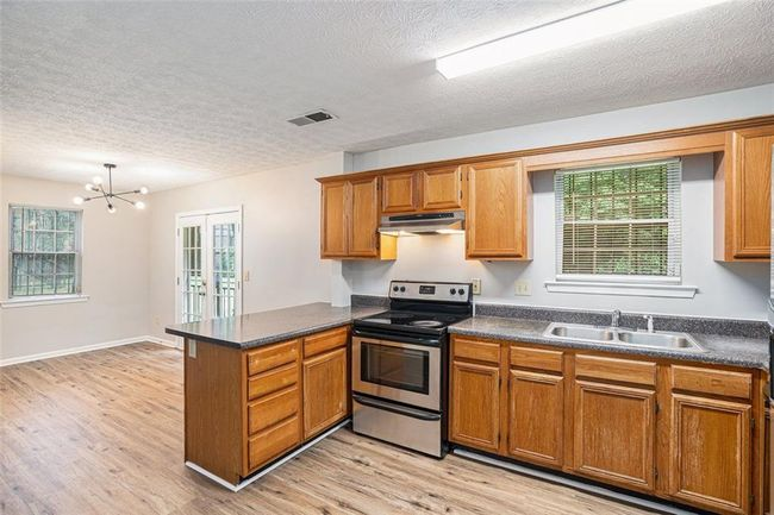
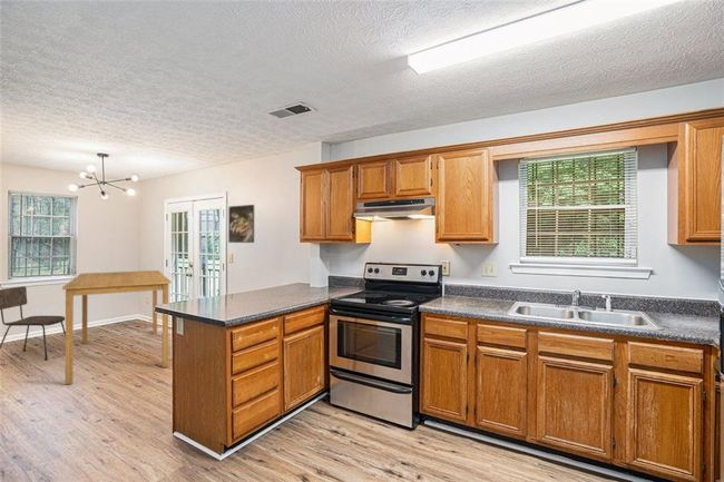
+ dining chair (33, 322)
+ dining table (120, 292)
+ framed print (241, 224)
